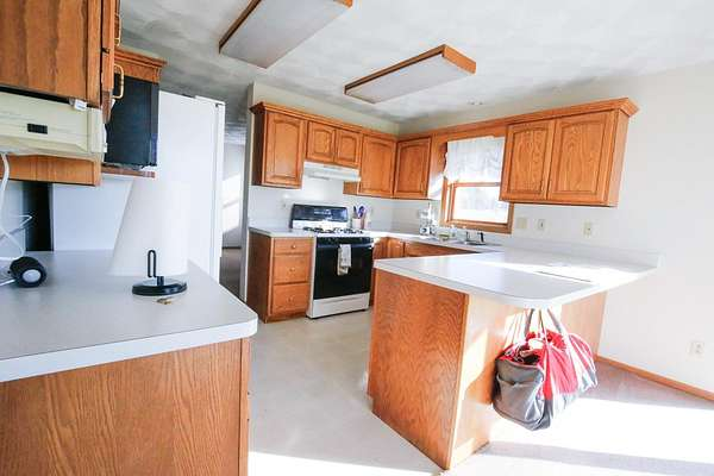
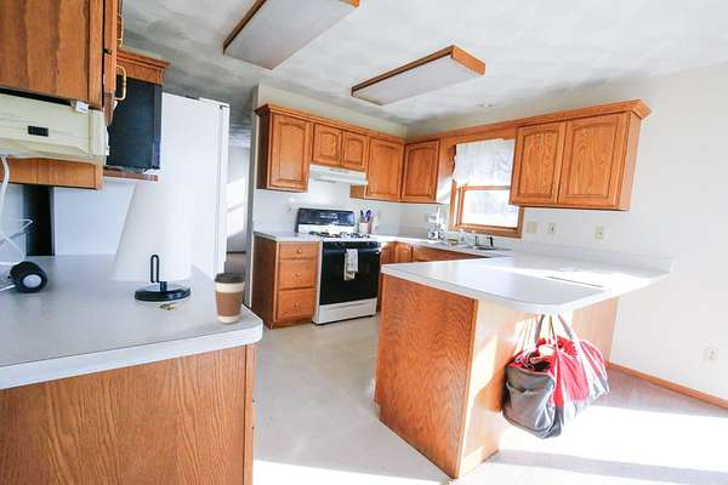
+ coffee cup (229, 297)
